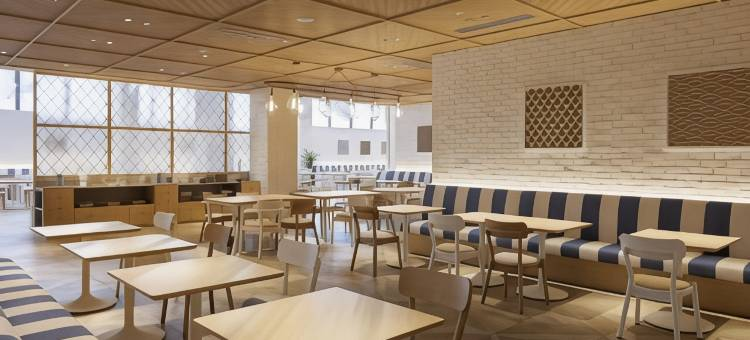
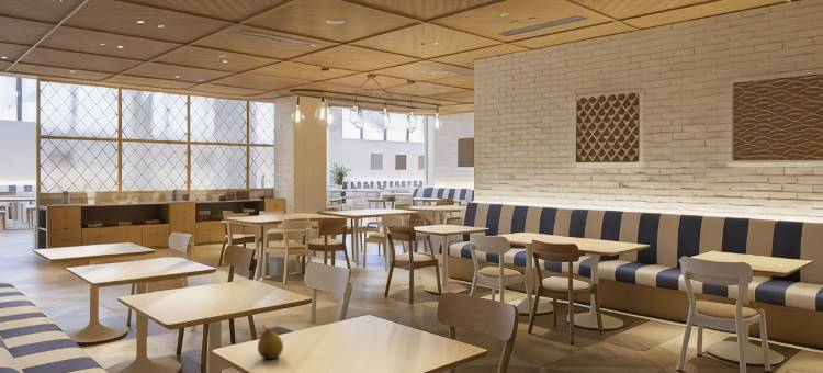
+ fruit (270, 340)
